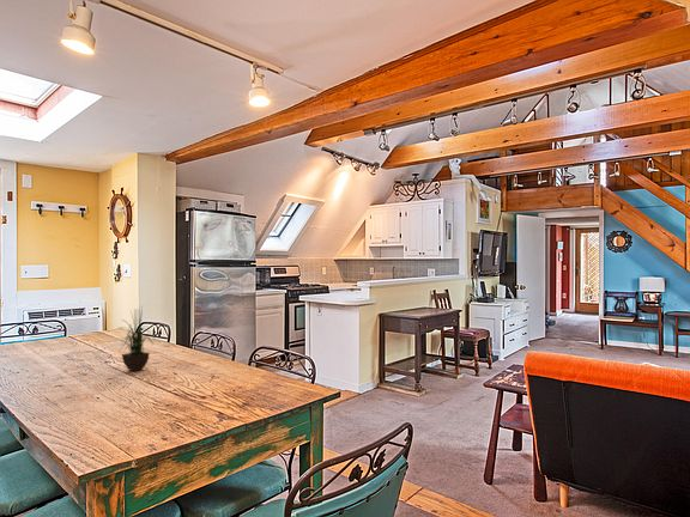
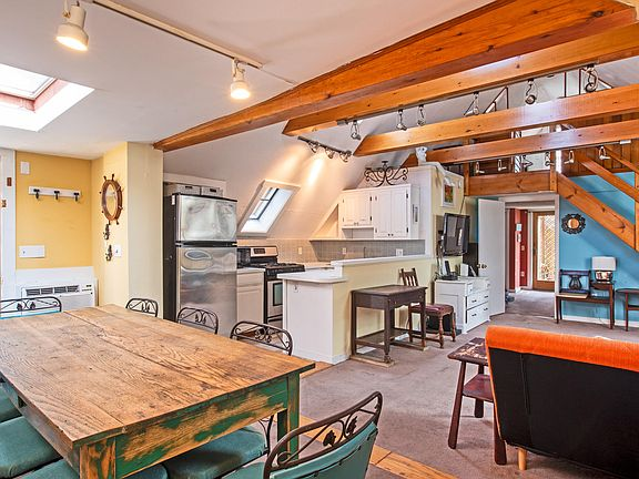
- potted plant (137, 332)
